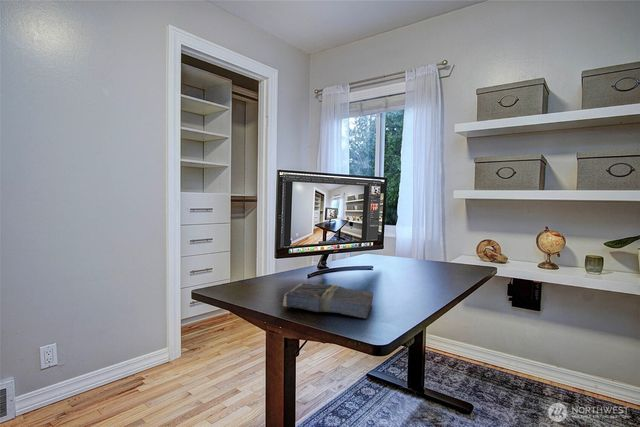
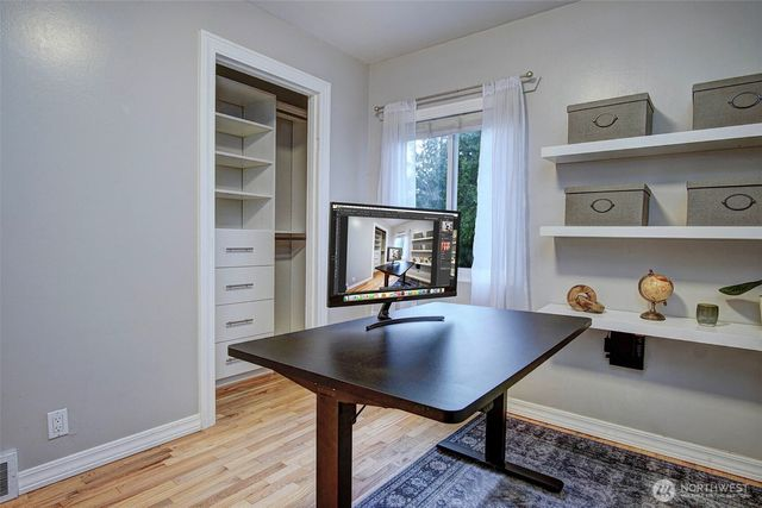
- book (329, 297)
